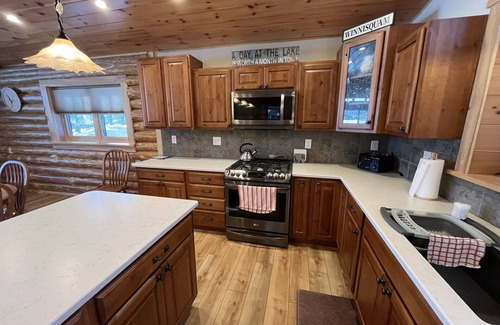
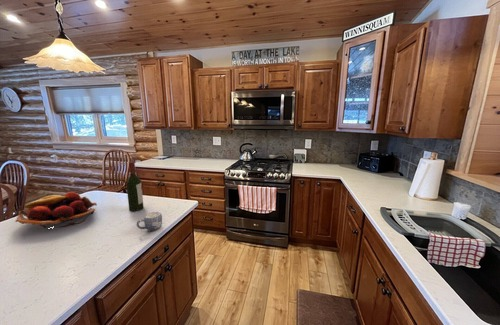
+ wine bottle (134, 185)
+ fruit basket (59, 208)
+ mug (149, 223)
